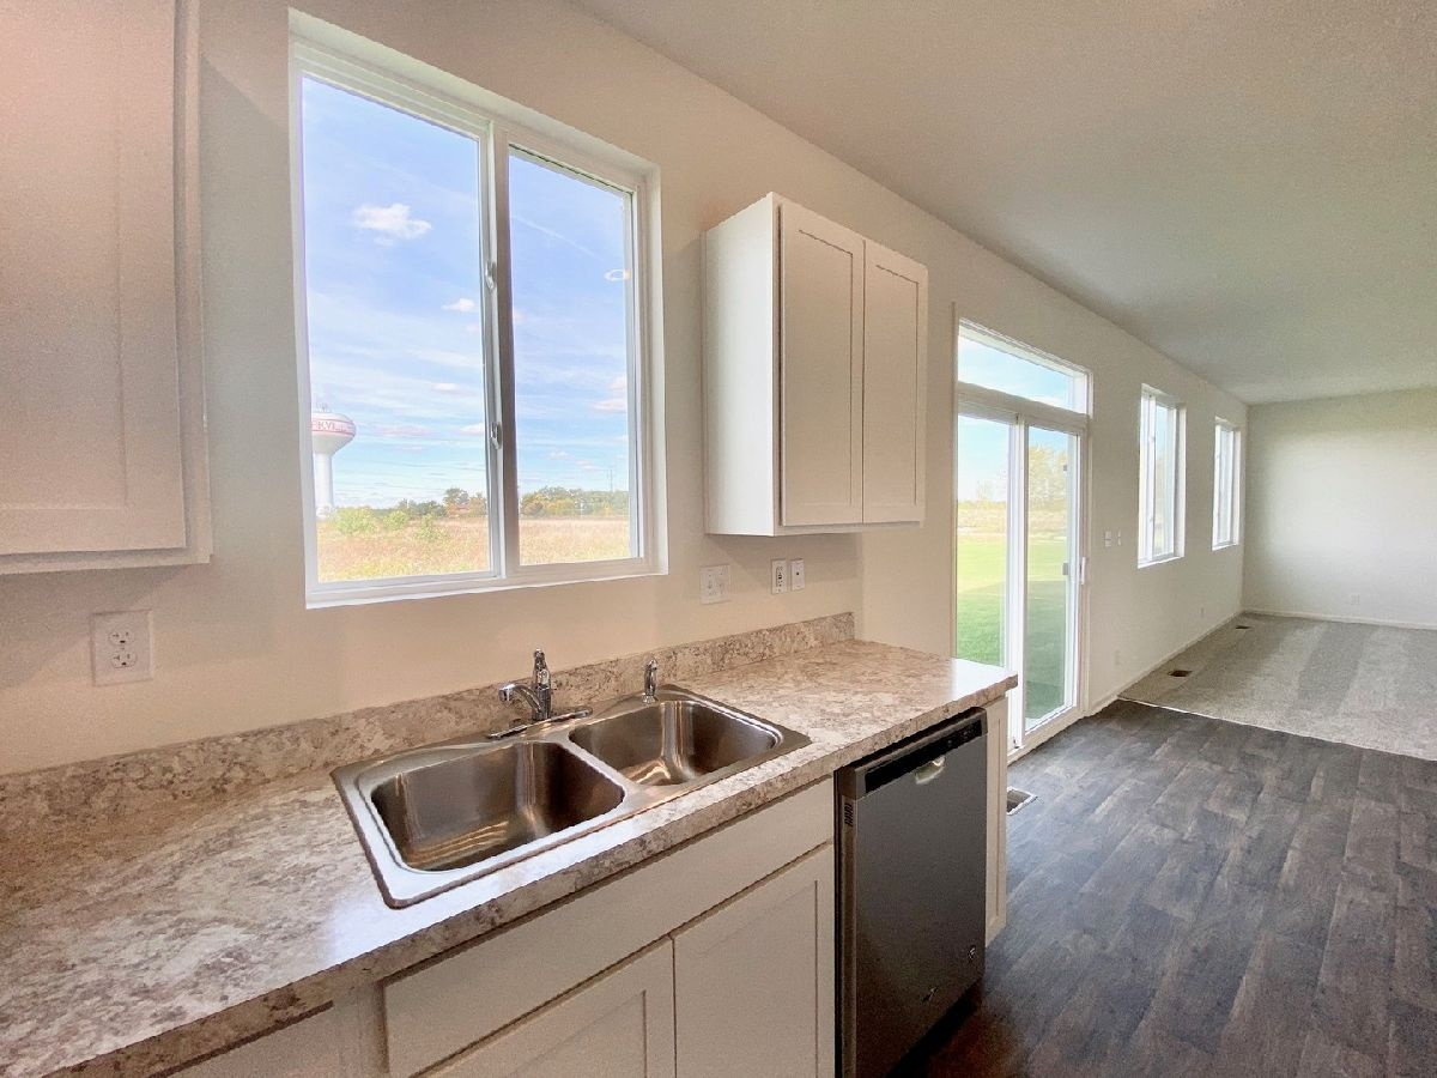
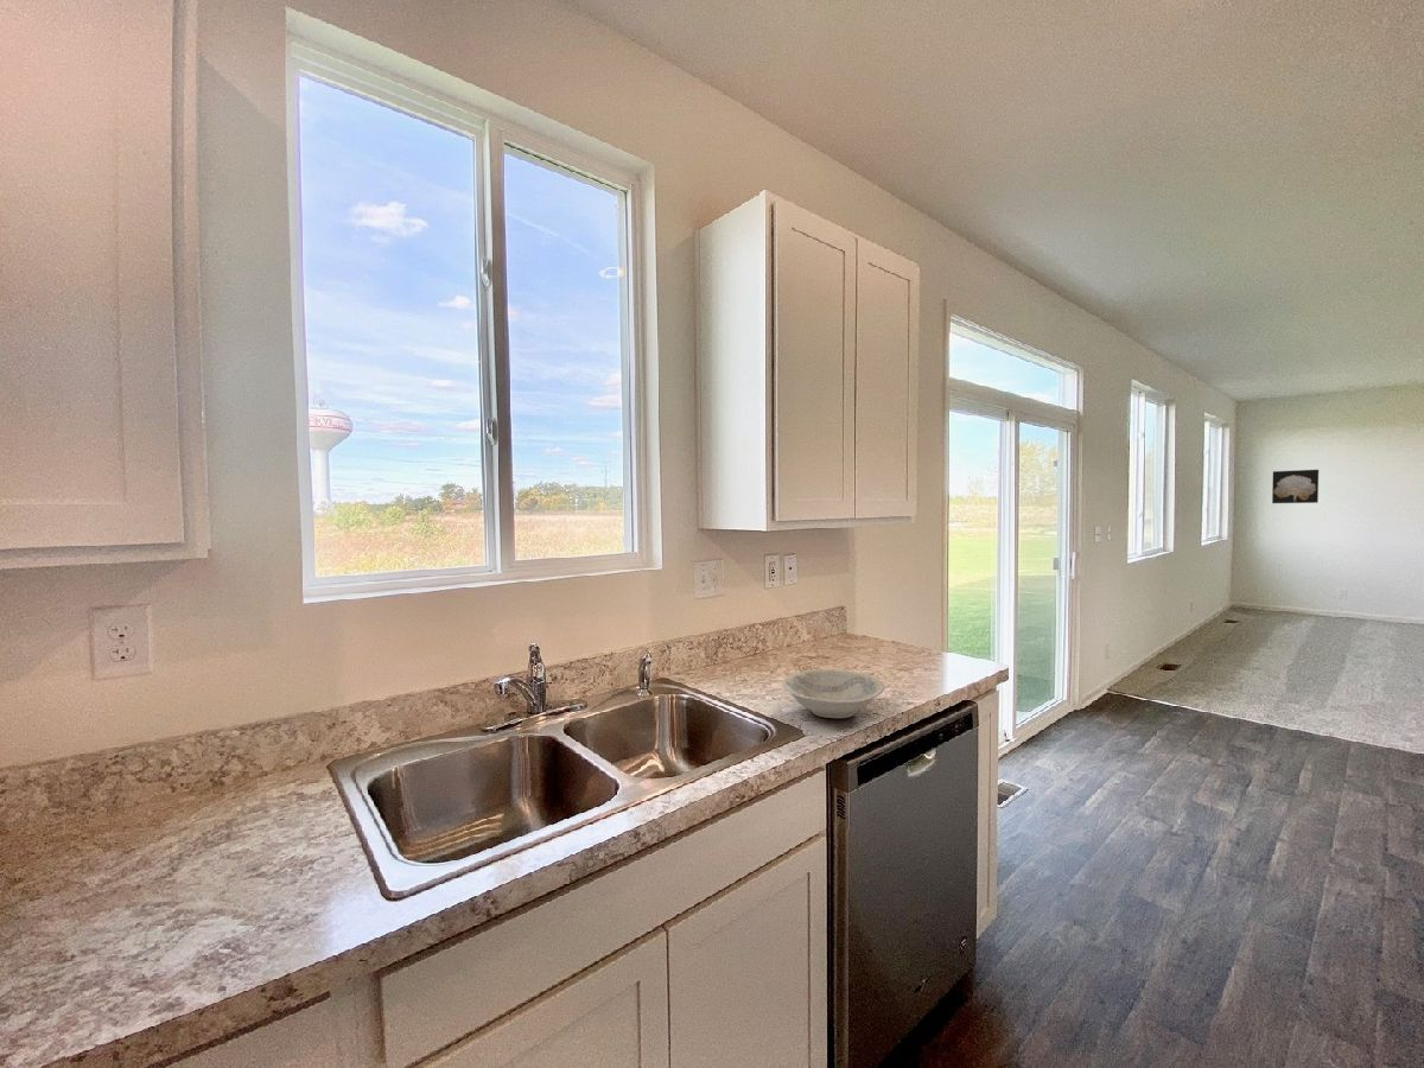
+ wall art (1295, 487)
+ bowl (832, 697)
